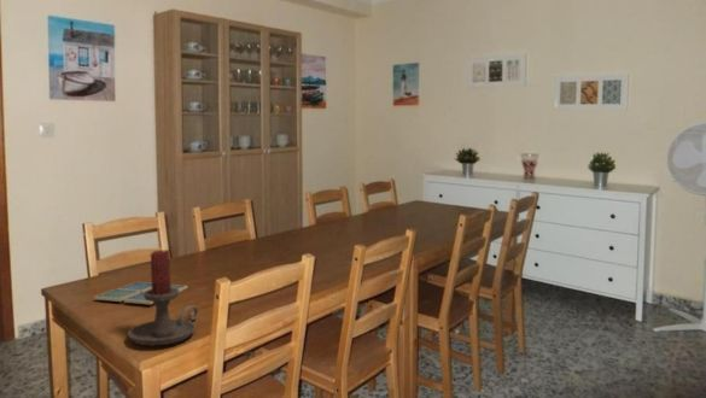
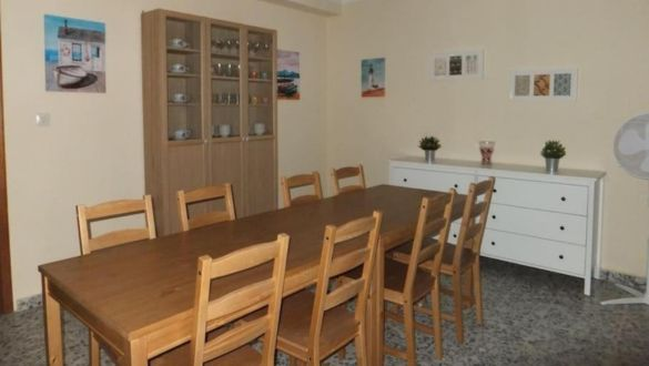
- candle holder (168, 291)
- drink coaster (142, 292)
